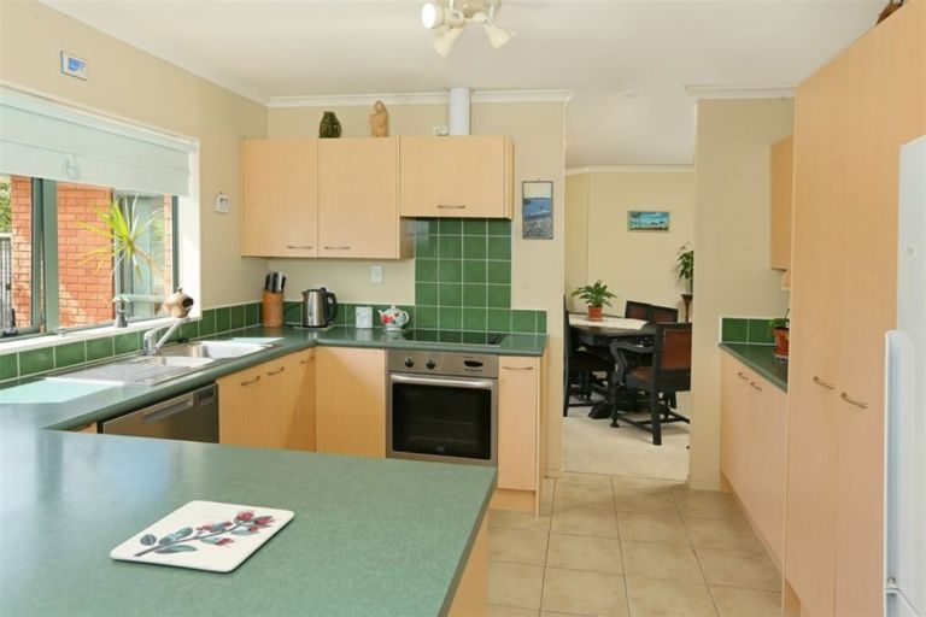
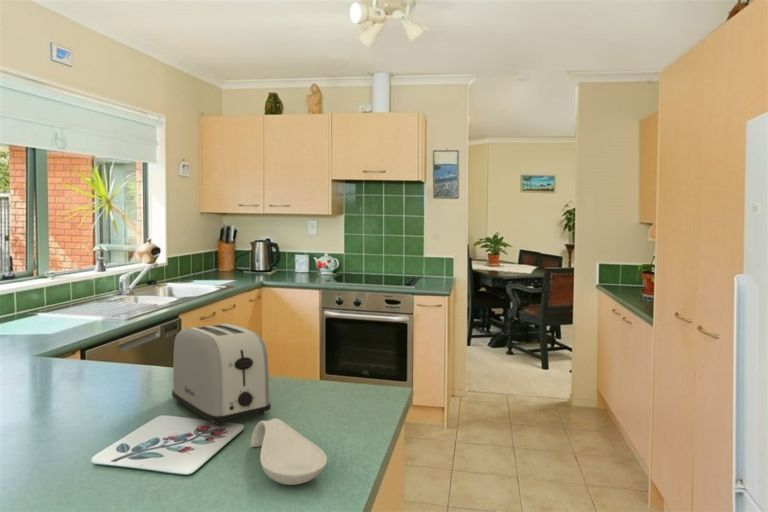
+ toaster (220, 367)
+ spoon rest (281, 448)
